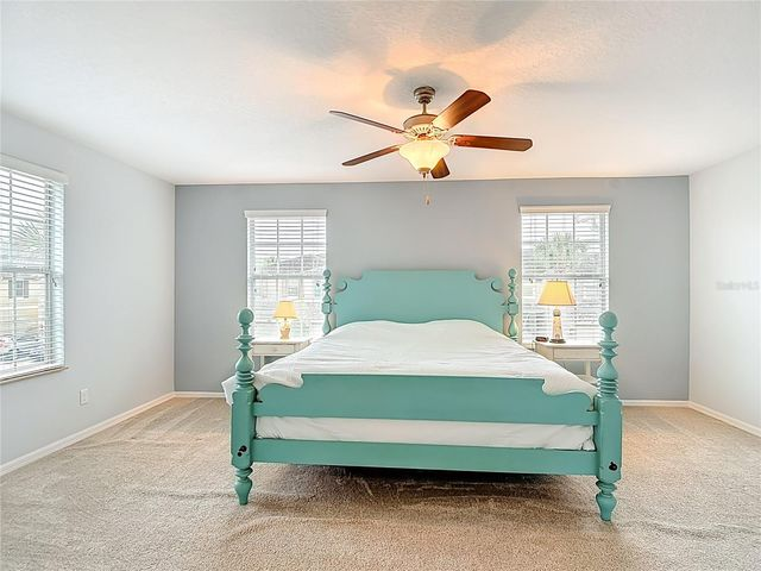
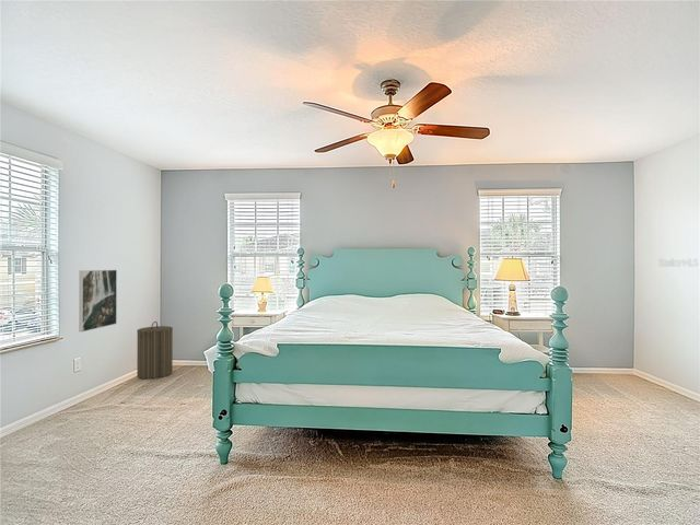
+ laundry hamper (154, 348)
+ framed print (98, 299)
